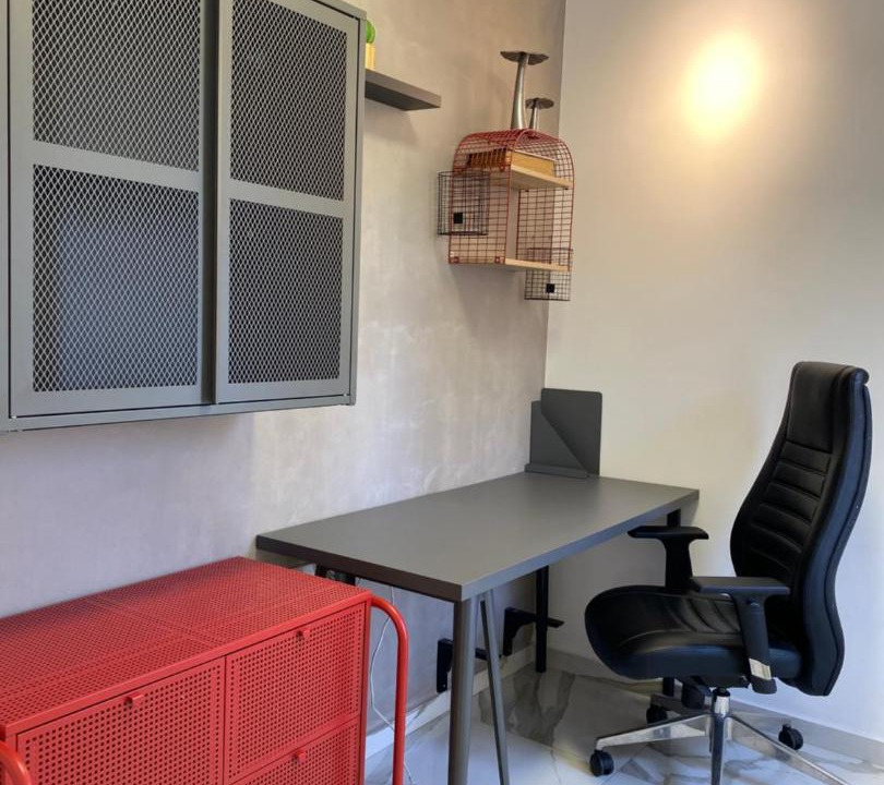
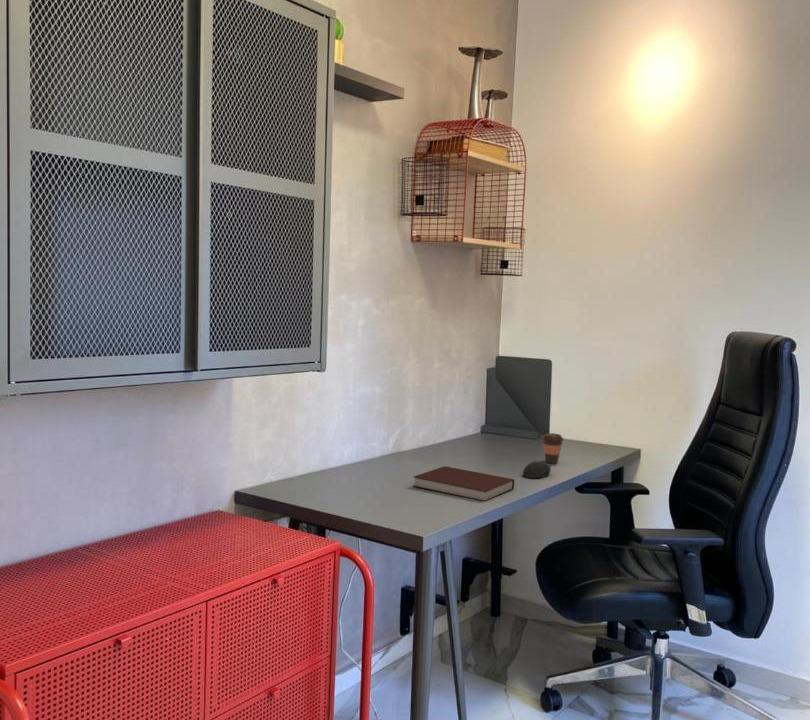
+ coffee cup (552, 448)
+ computer mouse (536, 468)
+ notebook (463, 482)
